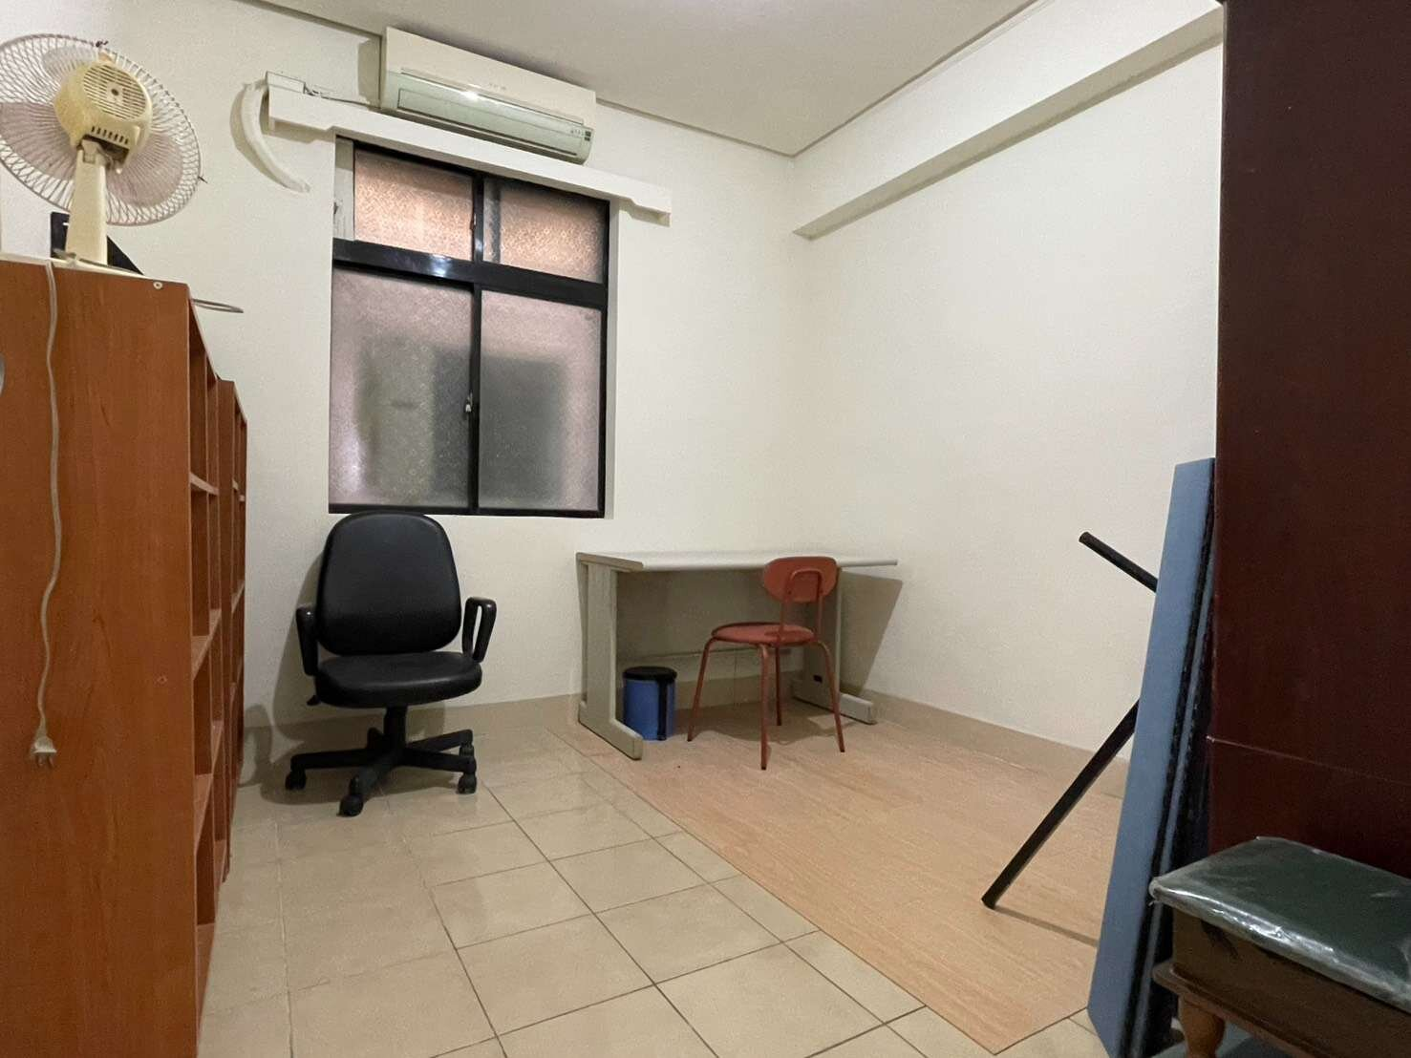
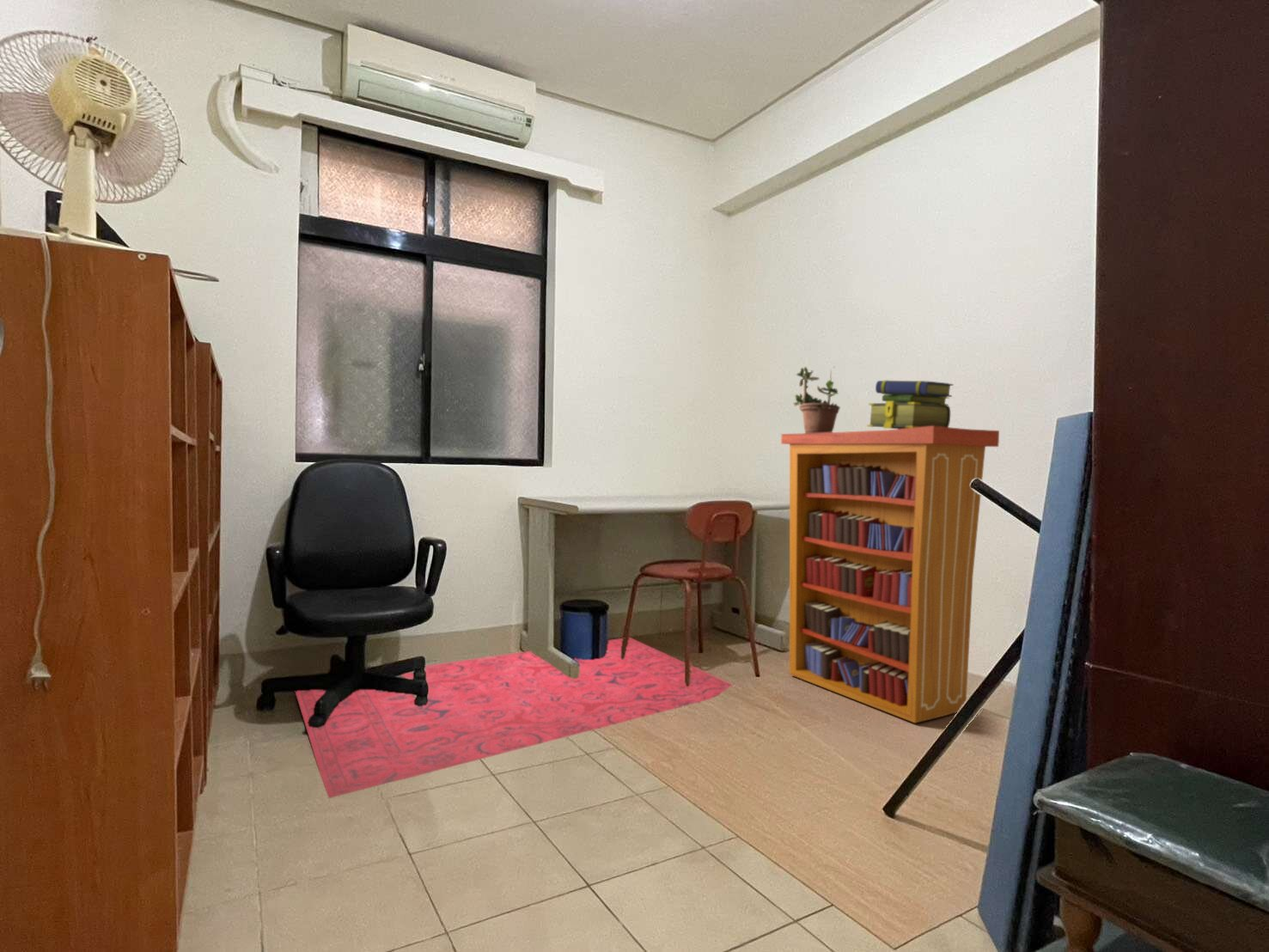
+ potted plant (821, 392)
+ stack of books (912, 404)
+ bookcase (875, 562)
+ rug (528, 693)
